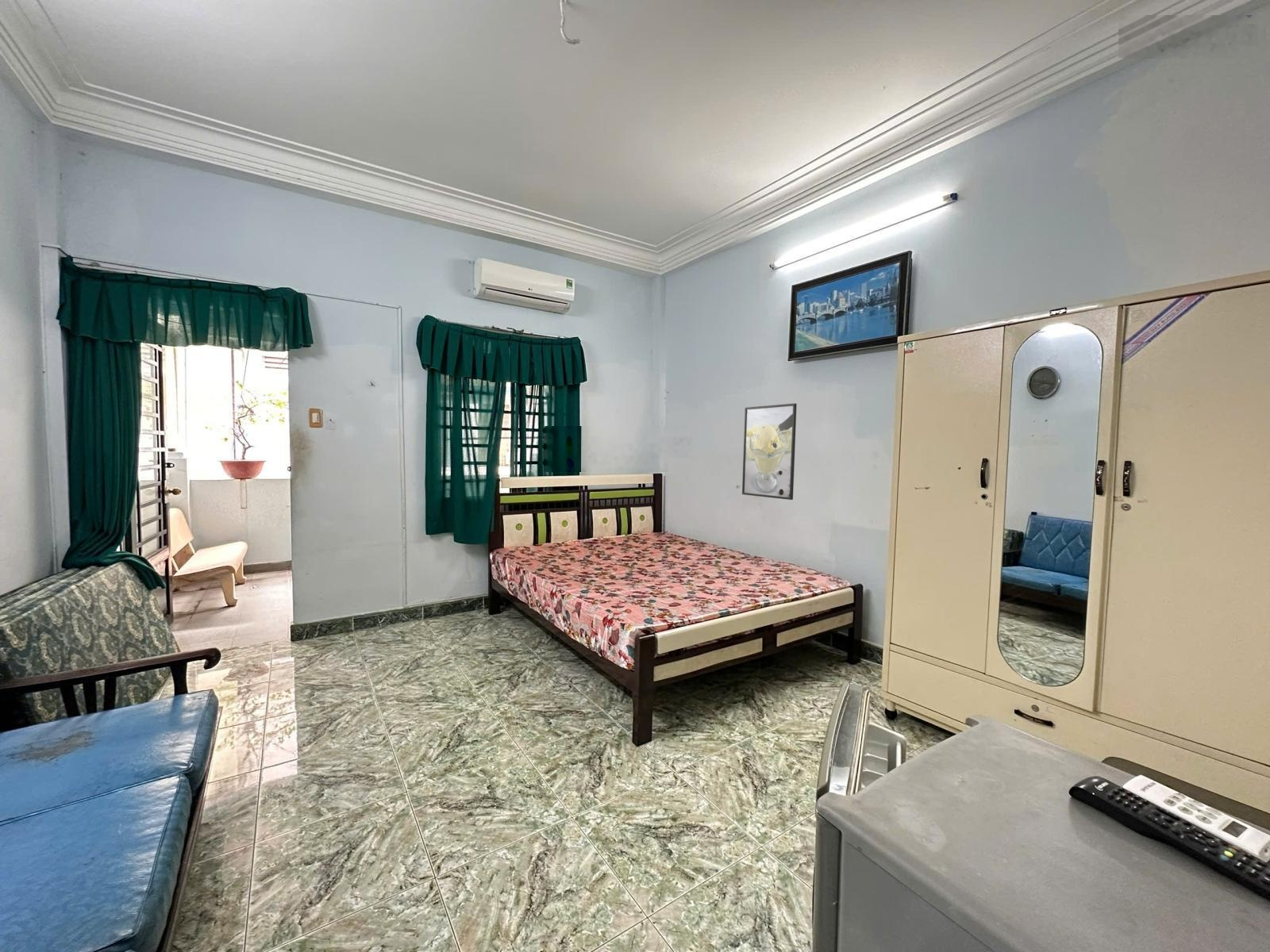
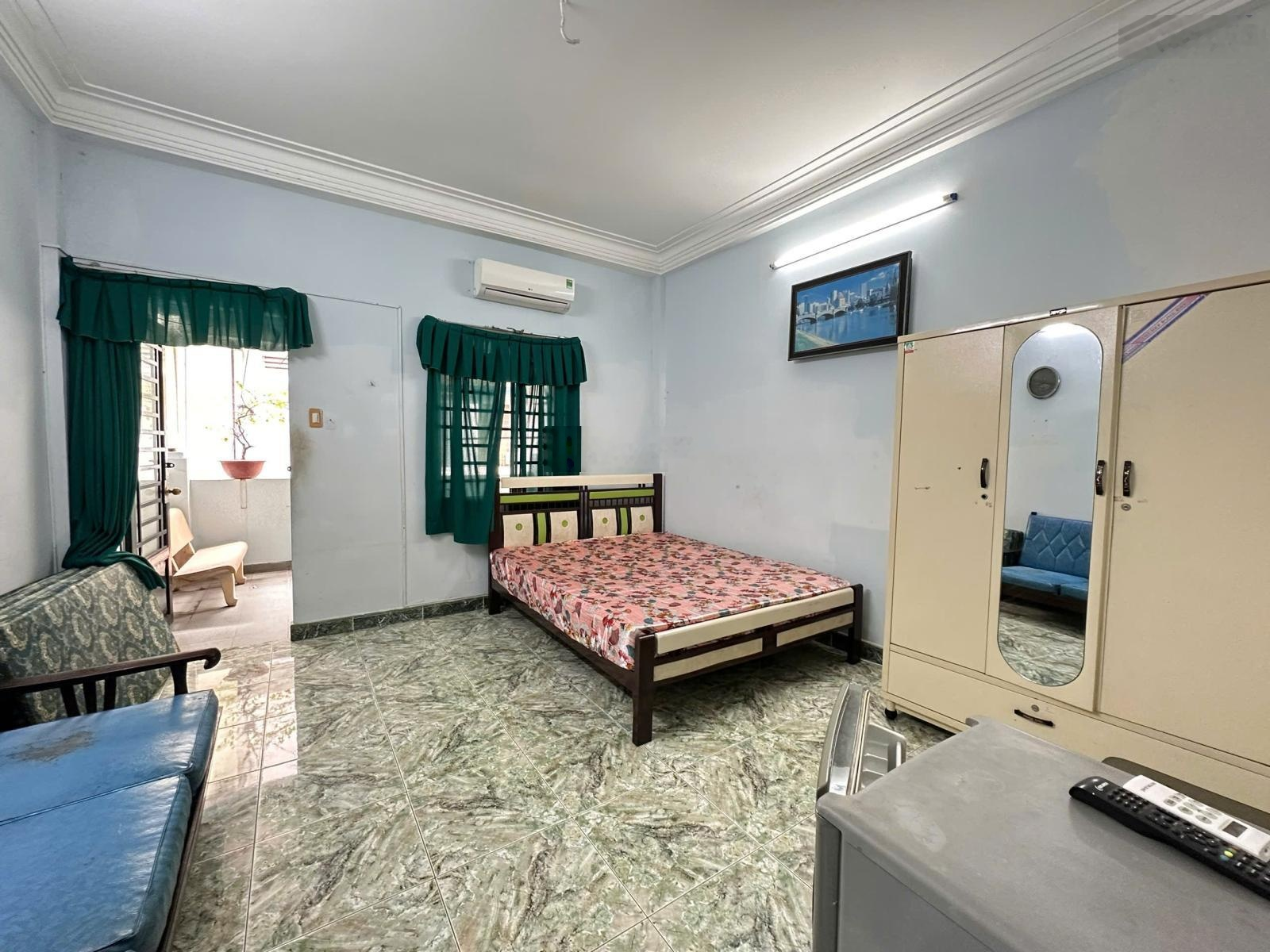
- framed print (768, 451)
